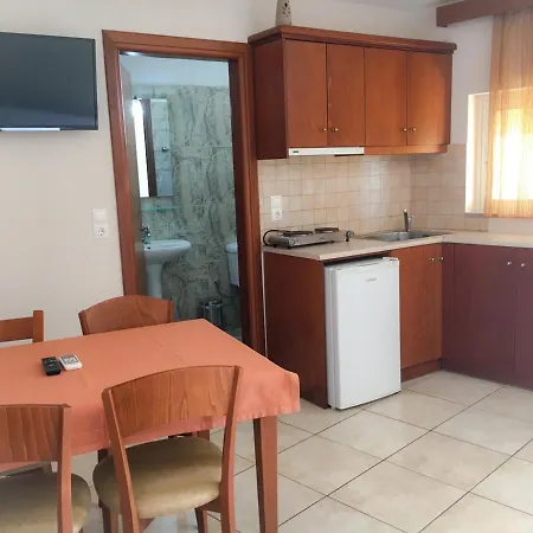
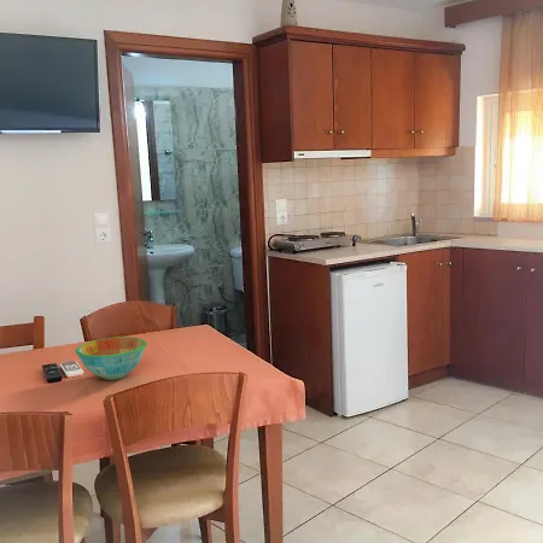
+ bowl (112, 361)
